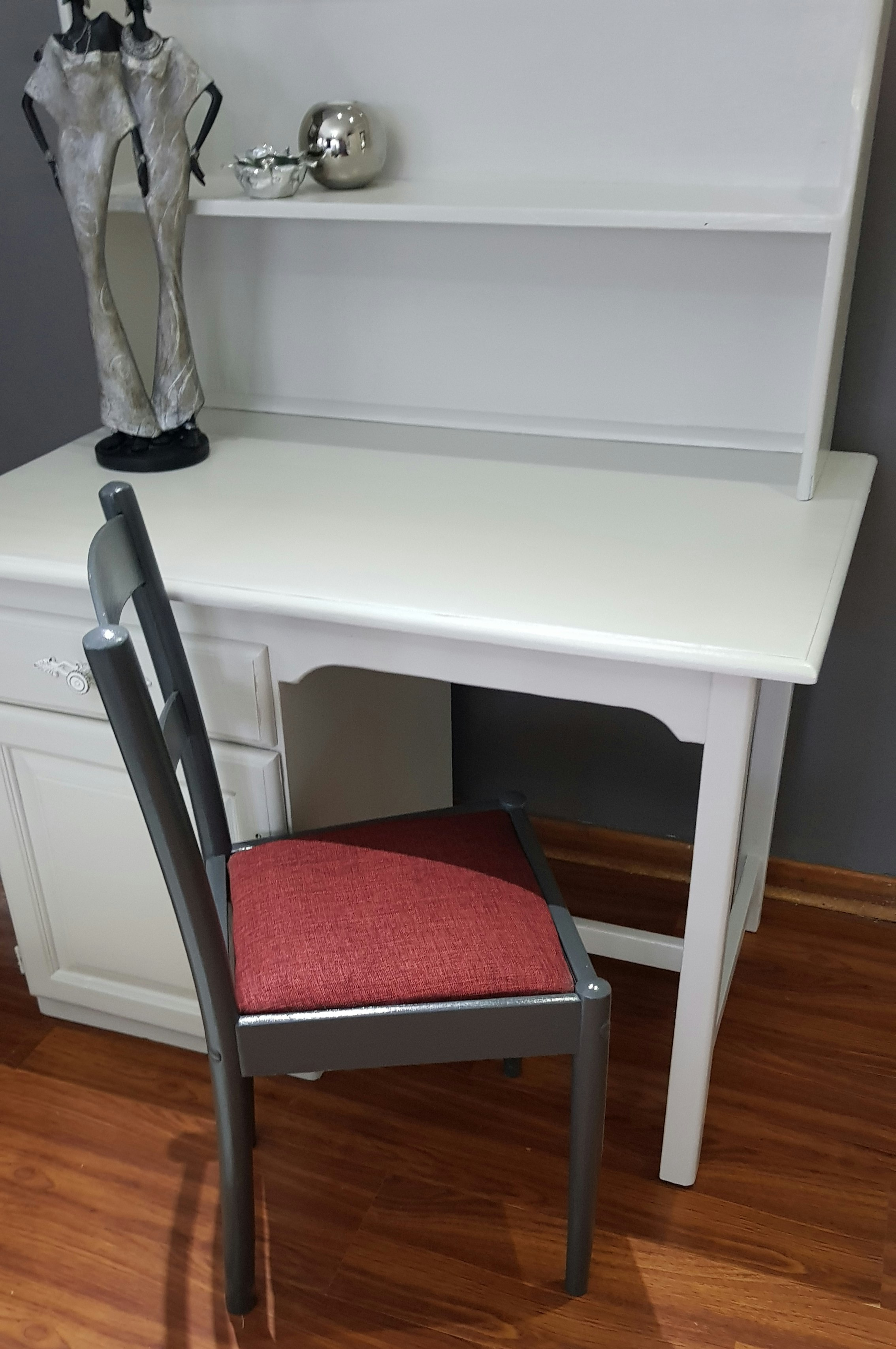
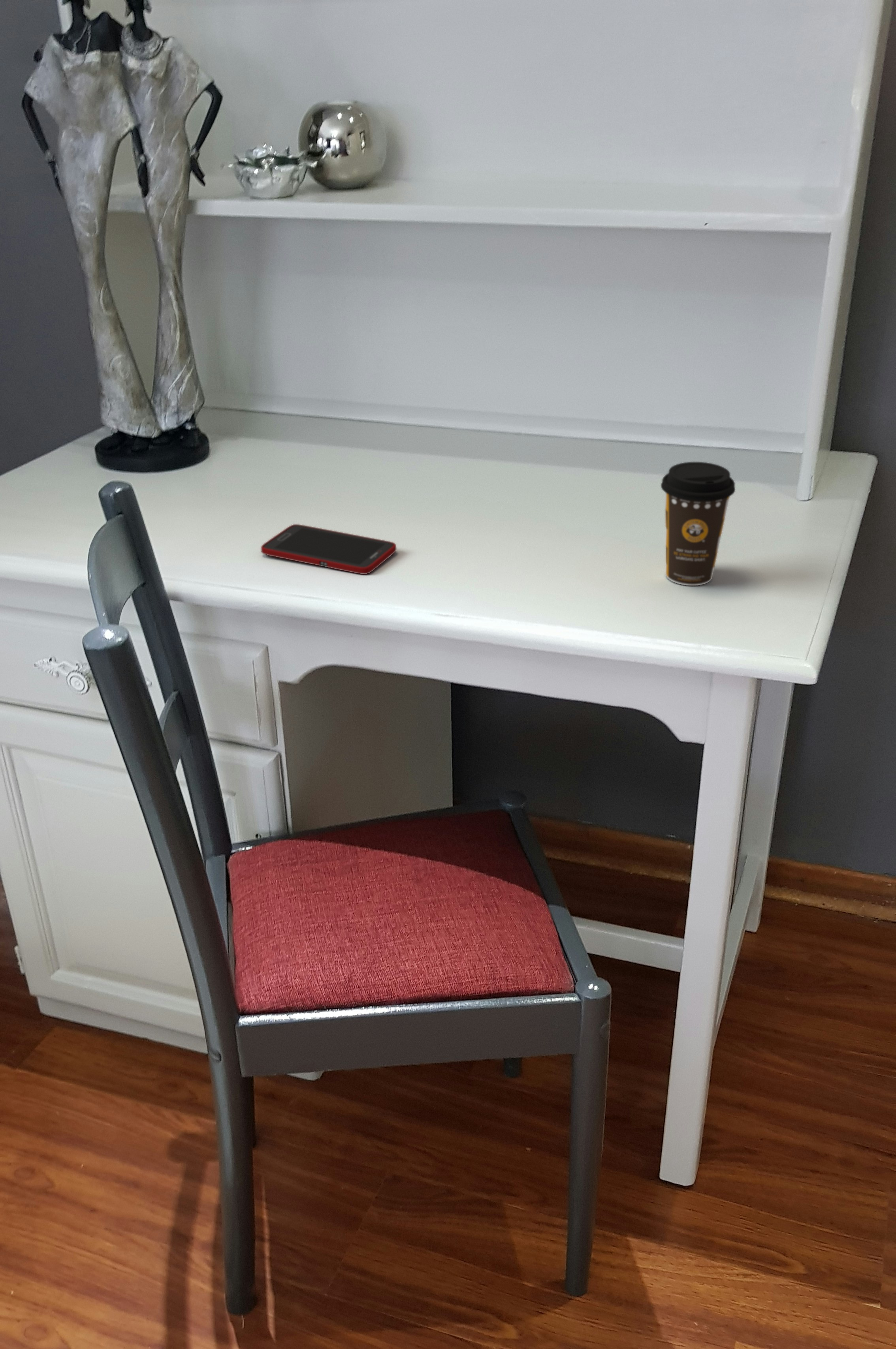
+ cell phone (329, 549)
+ coffee cup (694, 525)
